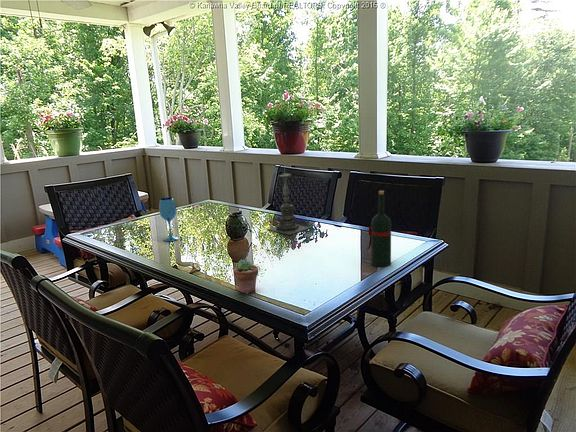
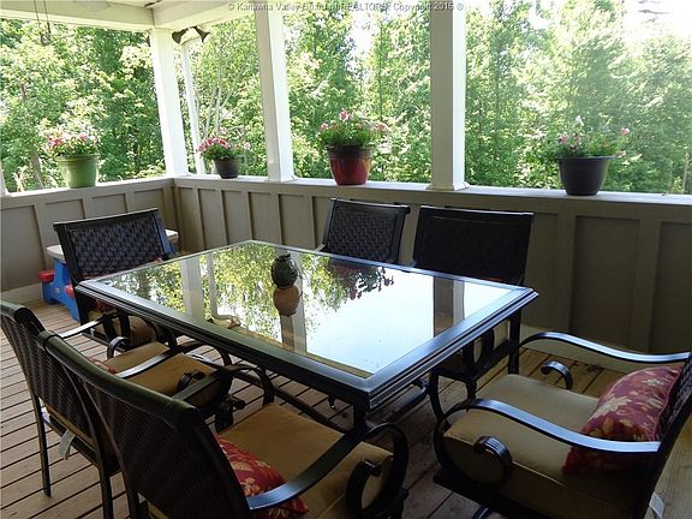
- potted succulent (246, 274)
- wine bottle (378, 227)
- wineglass (168, 219)
- candle holder (286, 197)
